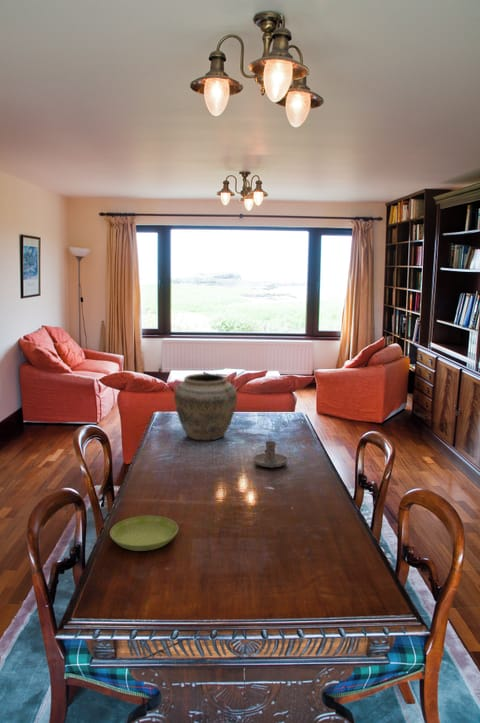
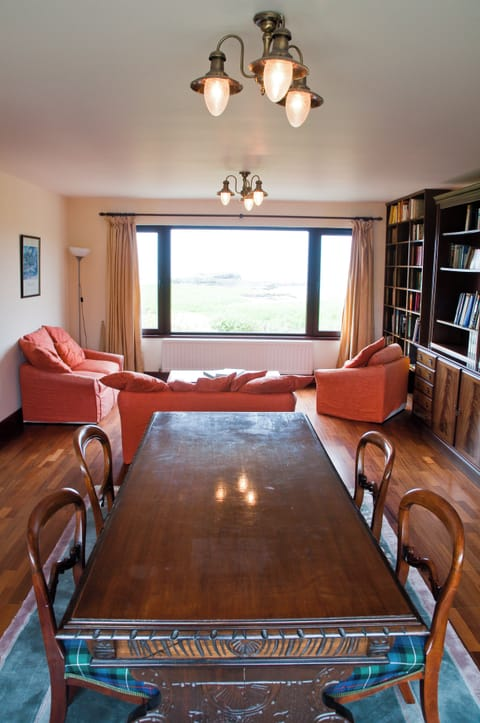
- vase (205, 406)
- saucer (144, 534)
- candle holder (270, 454)
